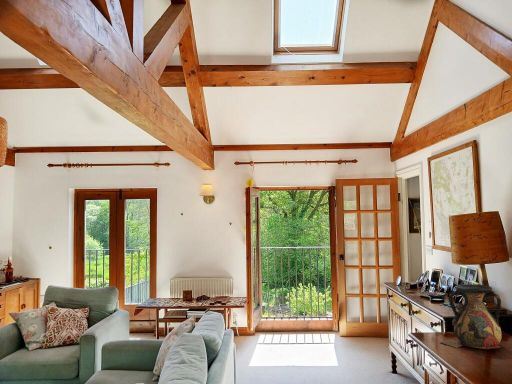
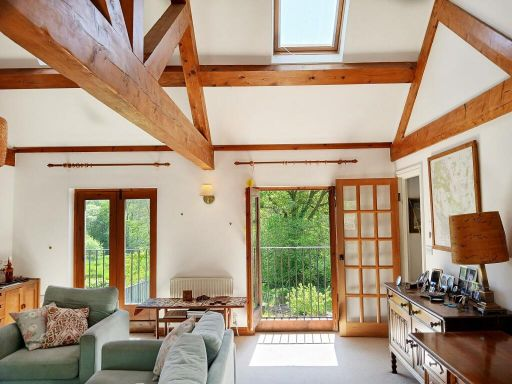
- vase (472, 315)
